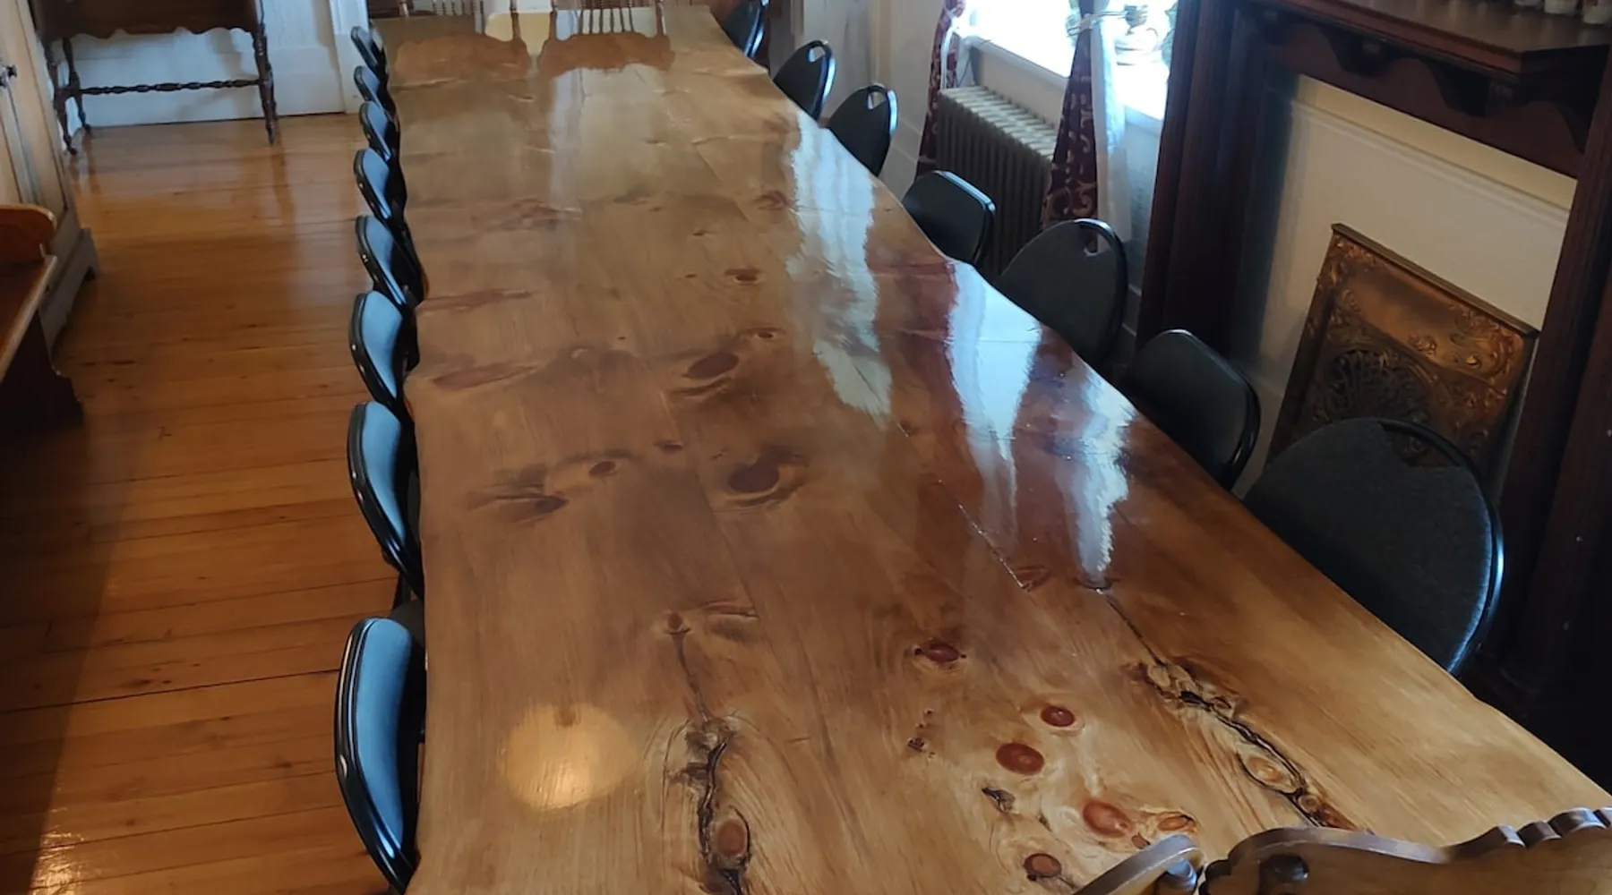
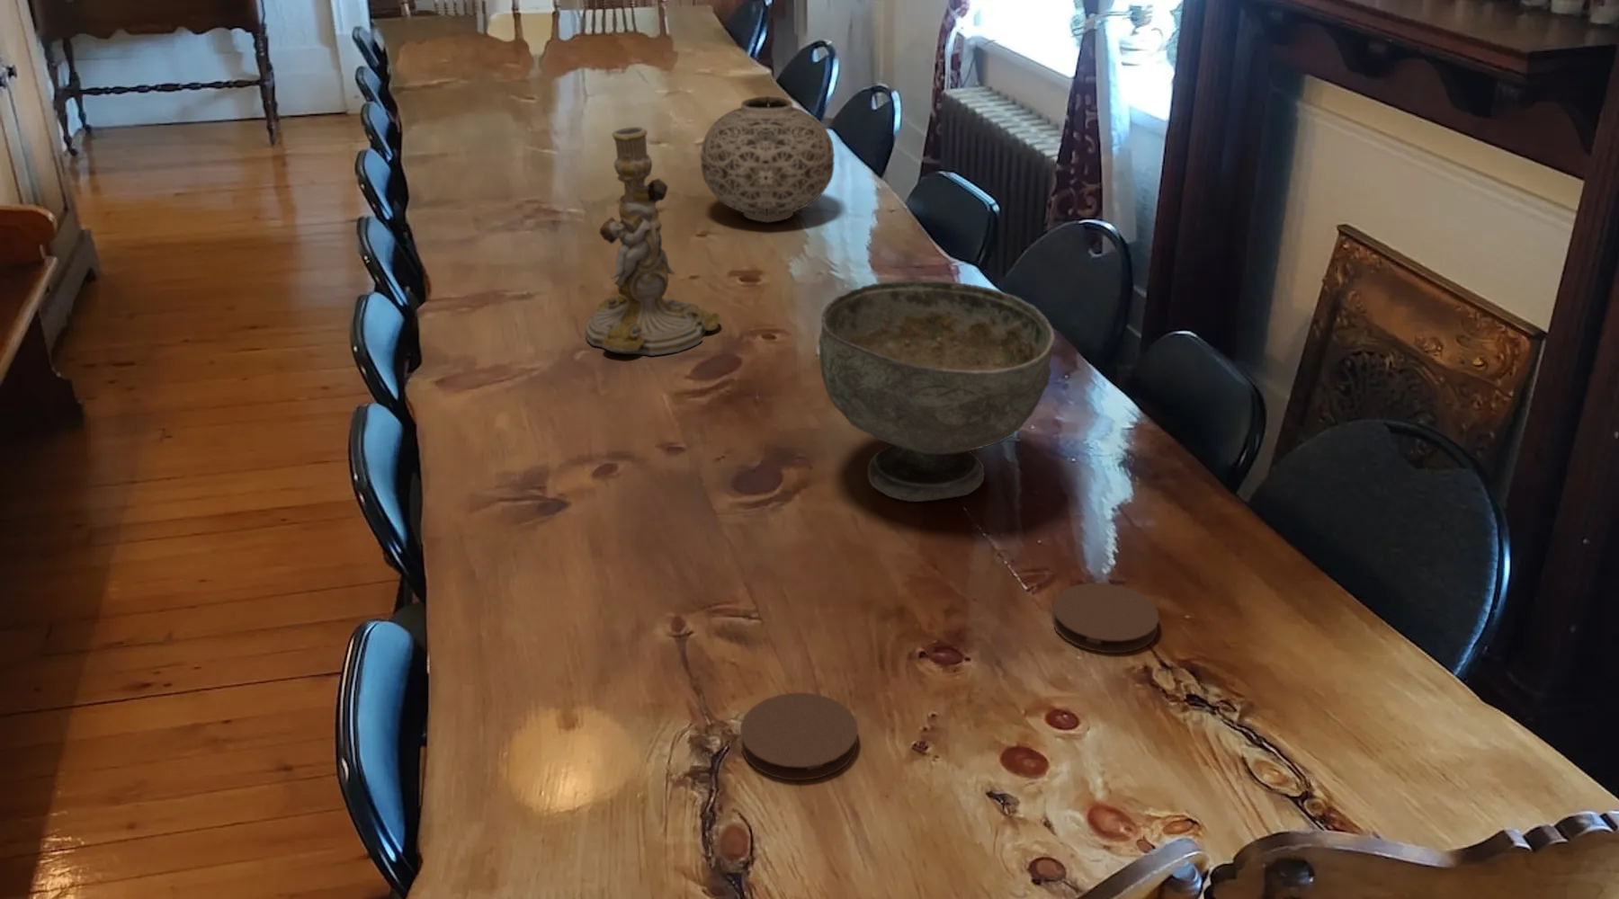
+ coaster (1104, 617)
+ candlestick (644, 236)
+ vase (767, 159)
+ coaster (798, 734)
+ decorative bowl (931, 399)
